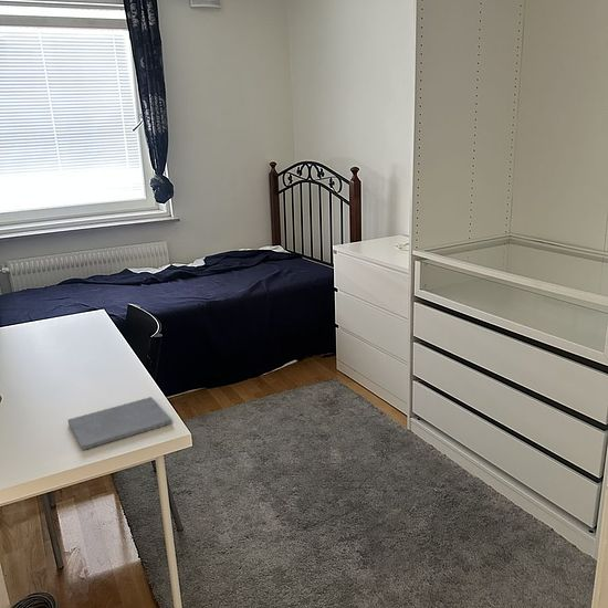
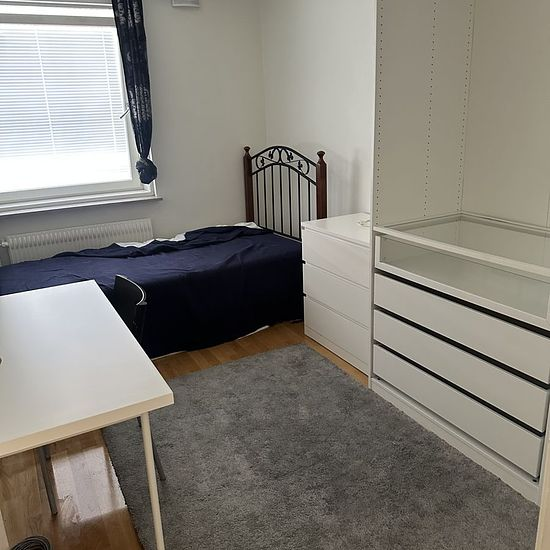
- notepad (119, 421)
